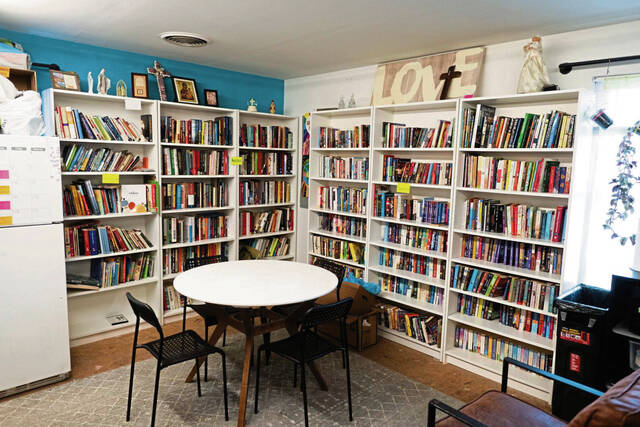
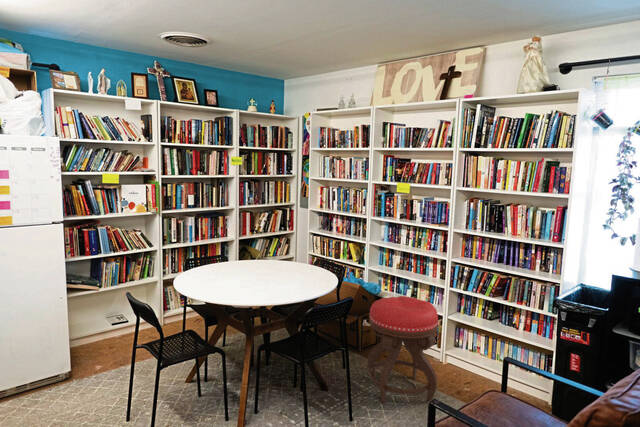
+ stool (401, 346)
